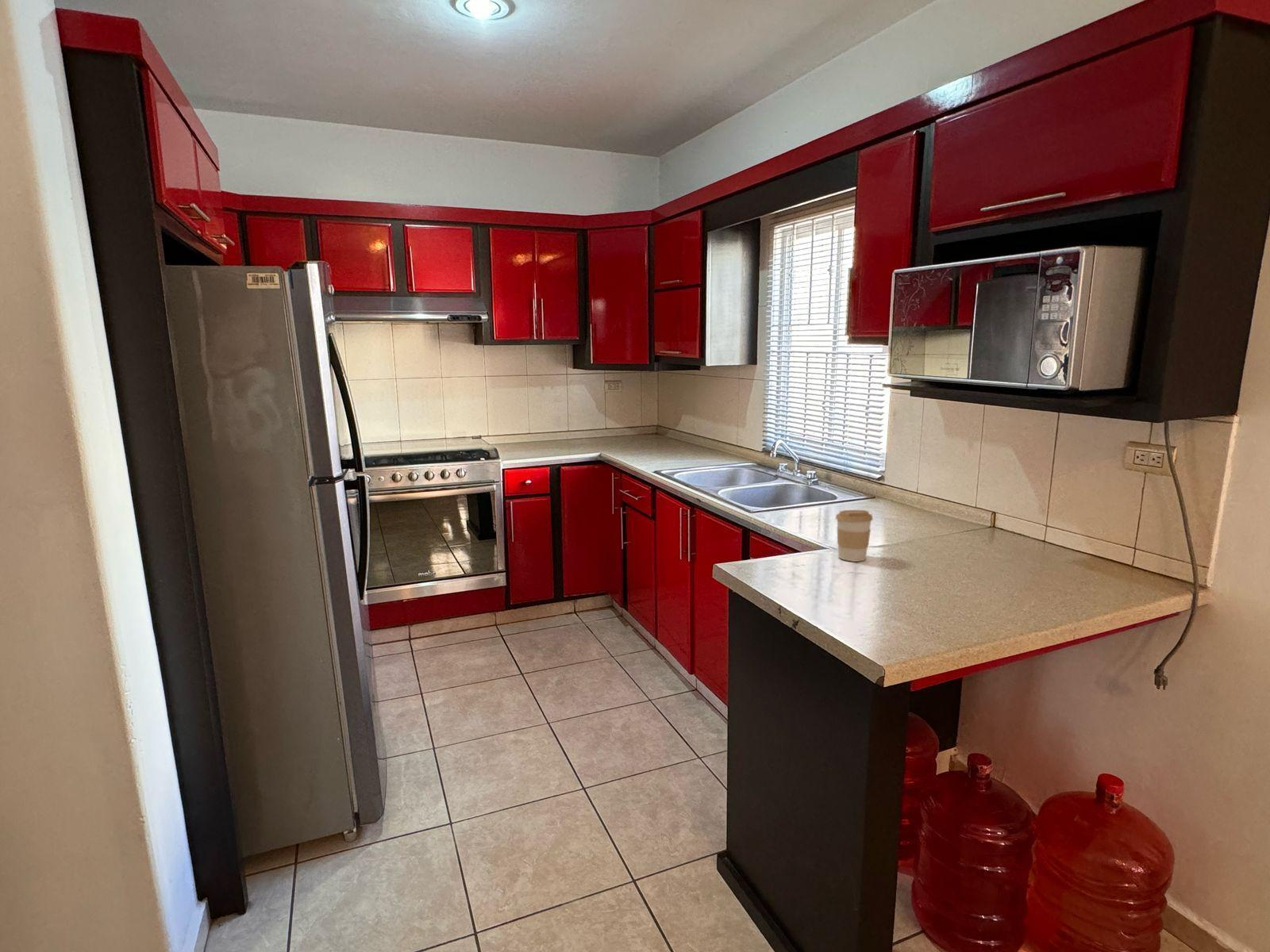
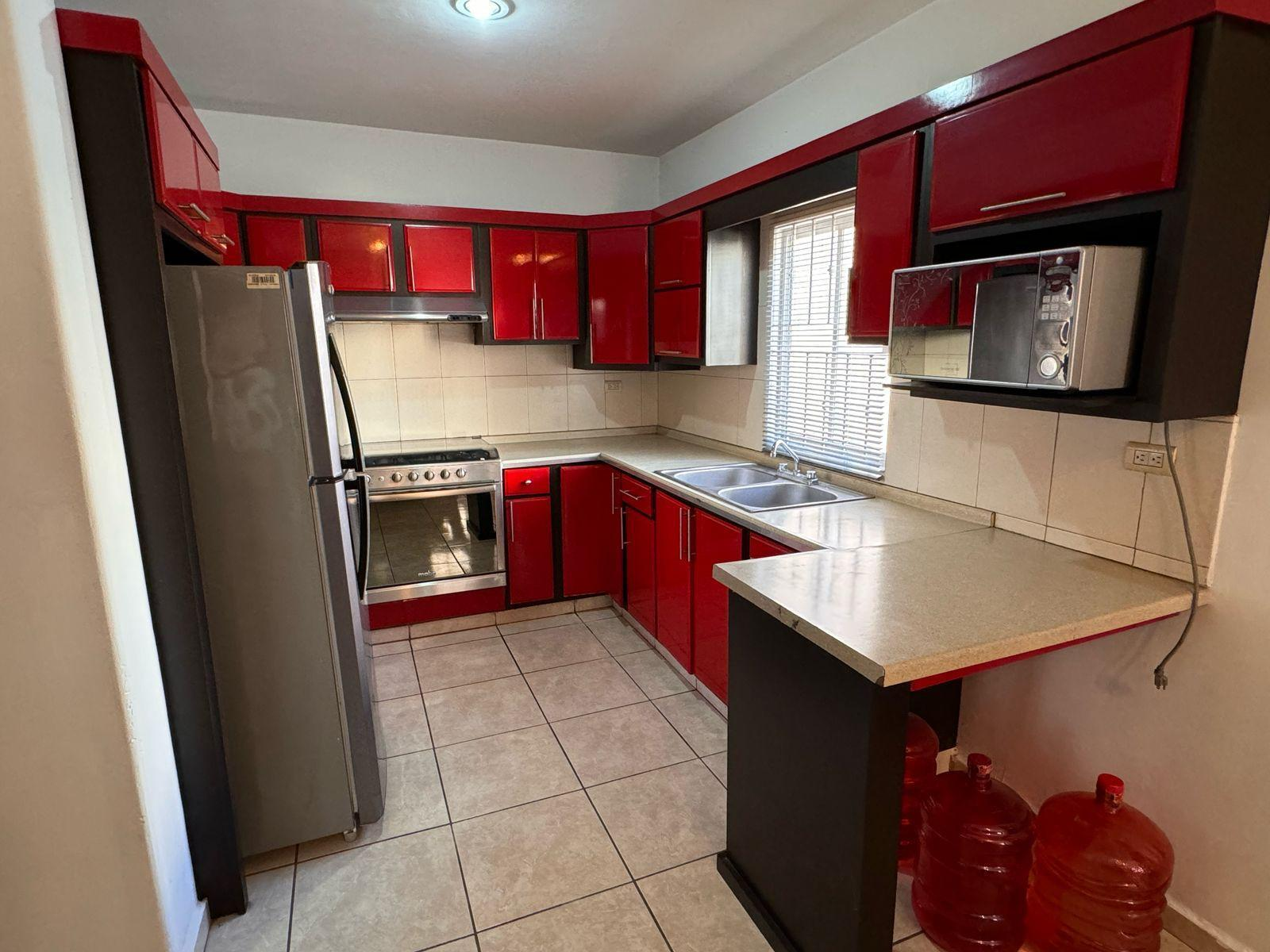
- coffee cup (853, 533)
